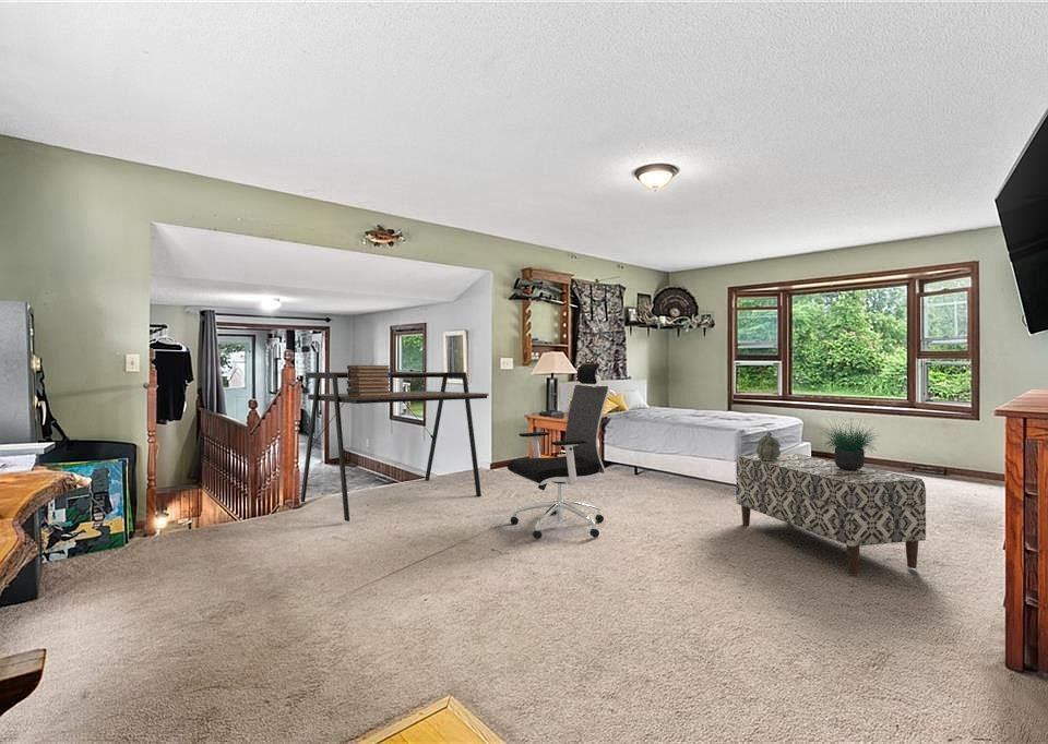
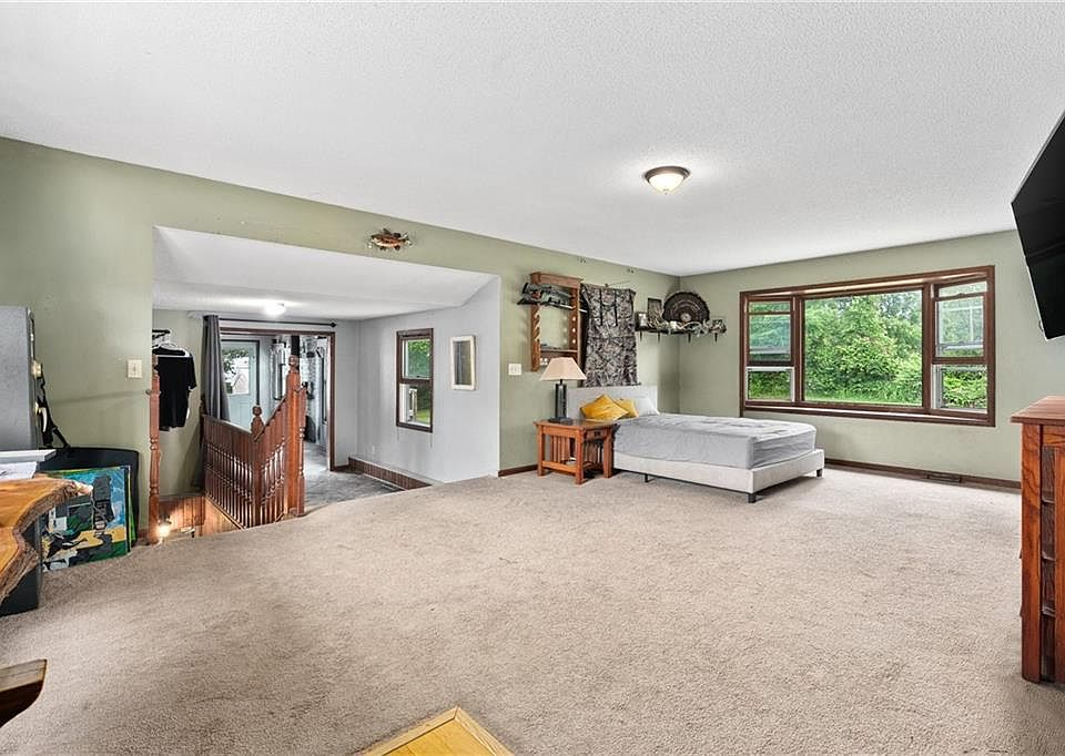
- book stack (368, 380)
- potted plant (848, 439)
- desk (418, 420)
- decorative box (767, 446)
- bench (819, 505)
- office chair (562, 444)
